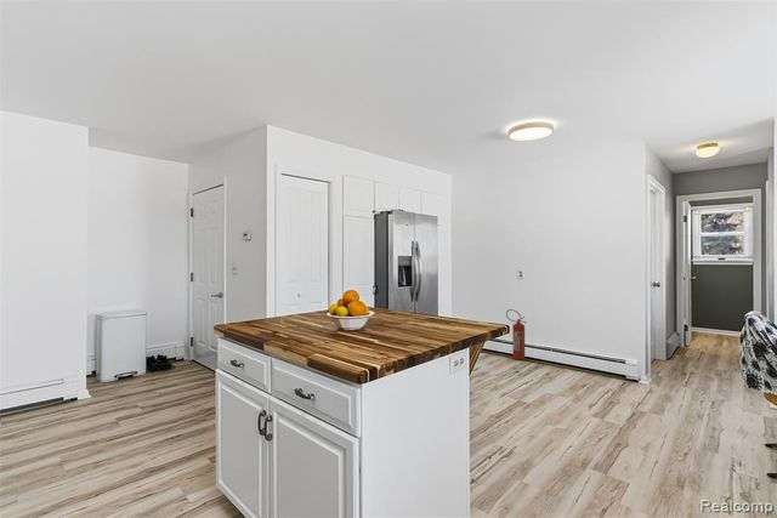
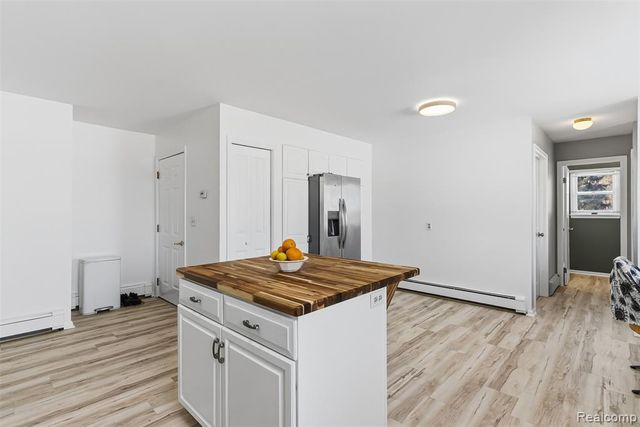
- fire extinguisher (516, 334)
